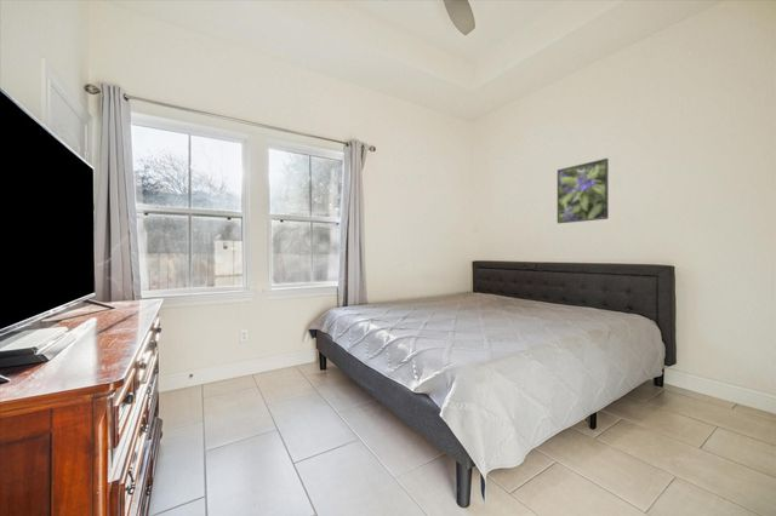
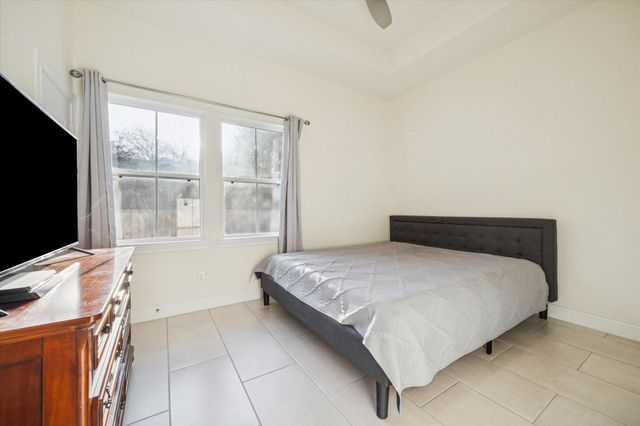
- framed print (581, 193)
